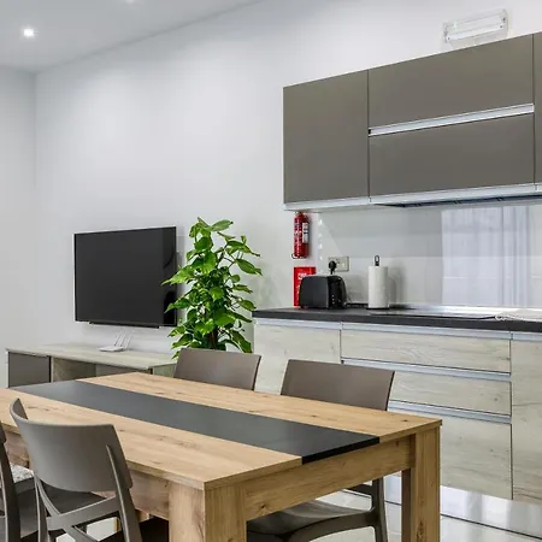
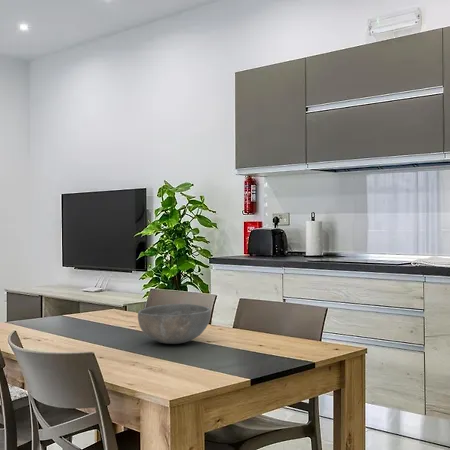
+ bowl (174, 325)
